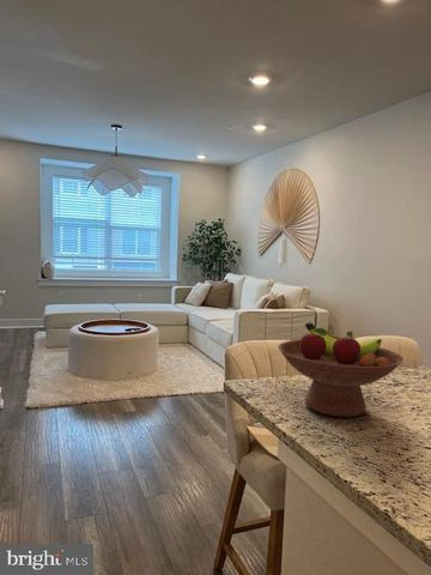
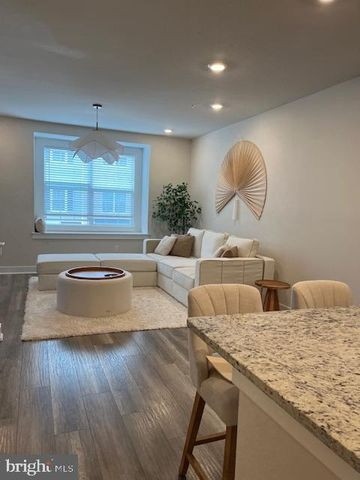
- fruit bowl (336, 368)
